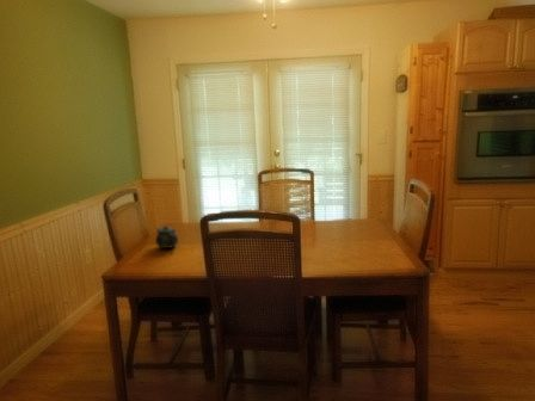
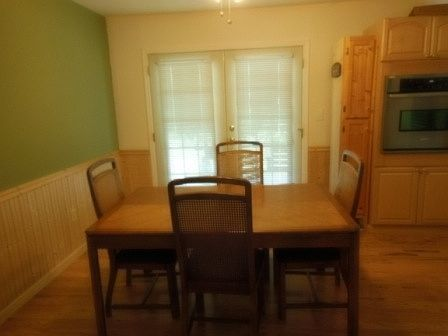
- chinaware (166, 236)
